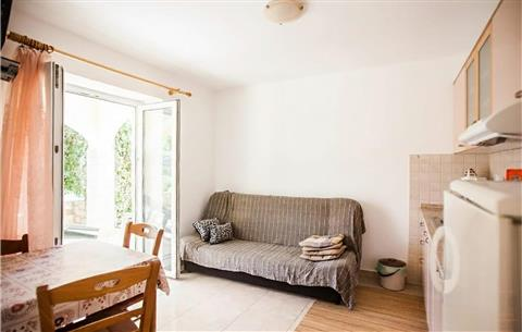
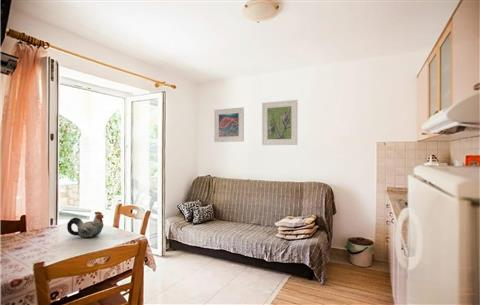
+ chicken figurine (85, 224)
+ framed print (279, 123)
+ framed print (228, 125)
